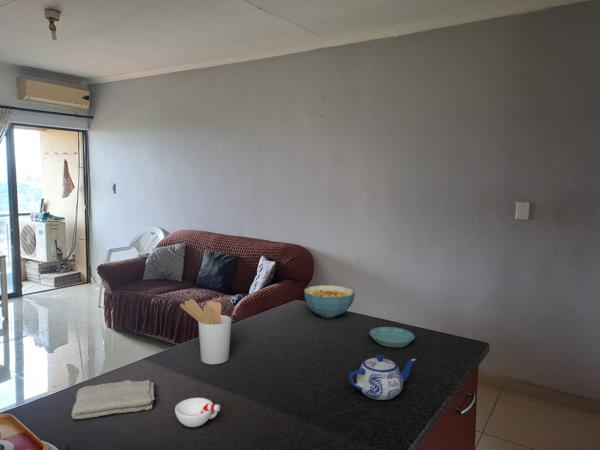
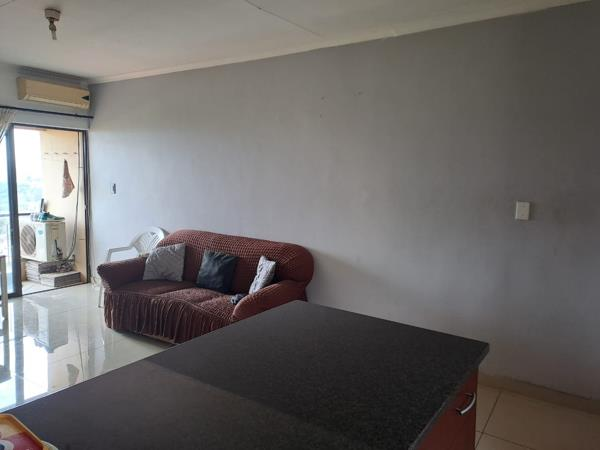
- teapot (383, 373)
- cup (197, 412)
- washcloth (115, 397)
- saucer (391, 337)
- cereal bowl (328, 303)
- utensil holder (206, 329)
